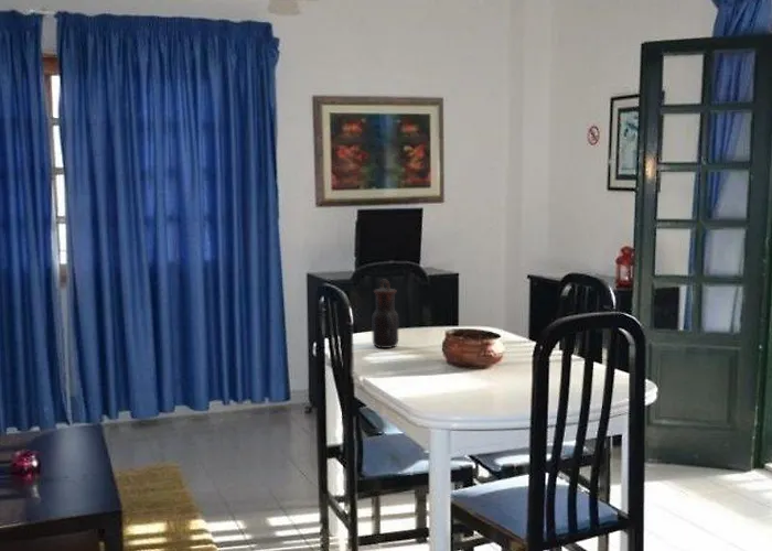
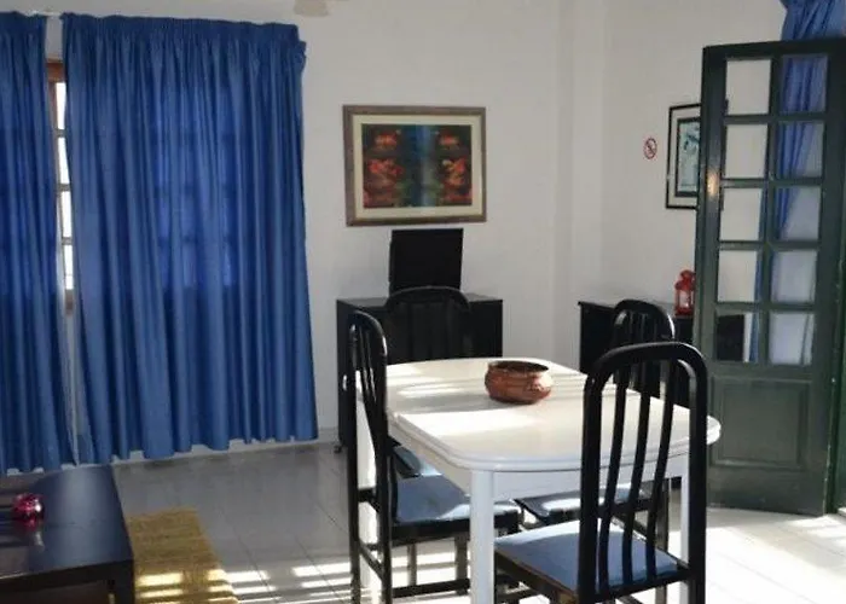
- teapot (385, 312)
